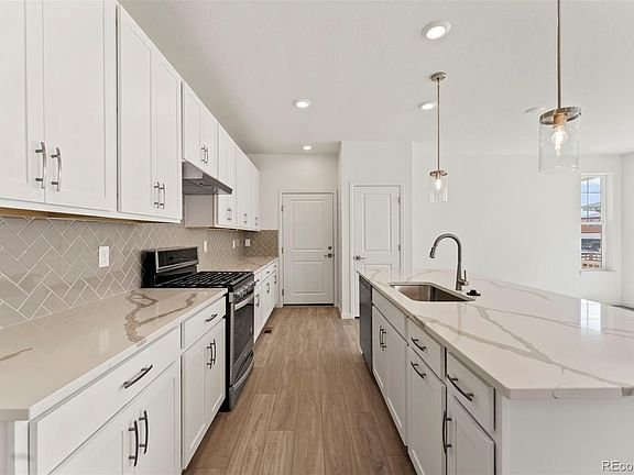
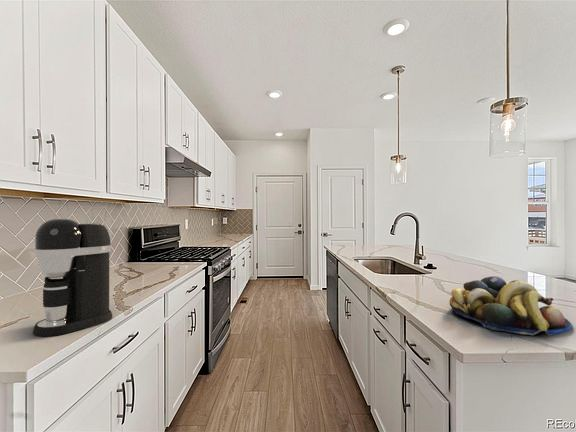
+ fruit bowl (507, 298)
+ coffee maker (75, 271)
